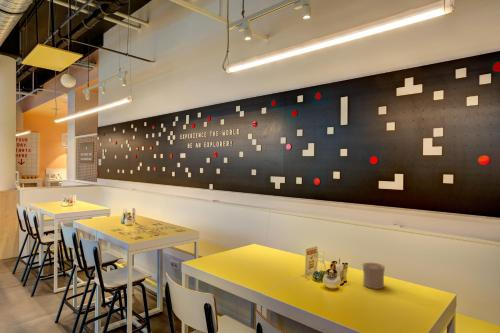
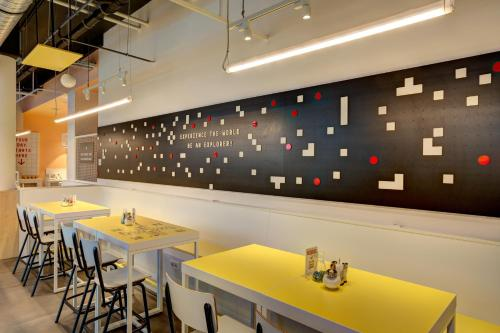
- cup (373, 275)
